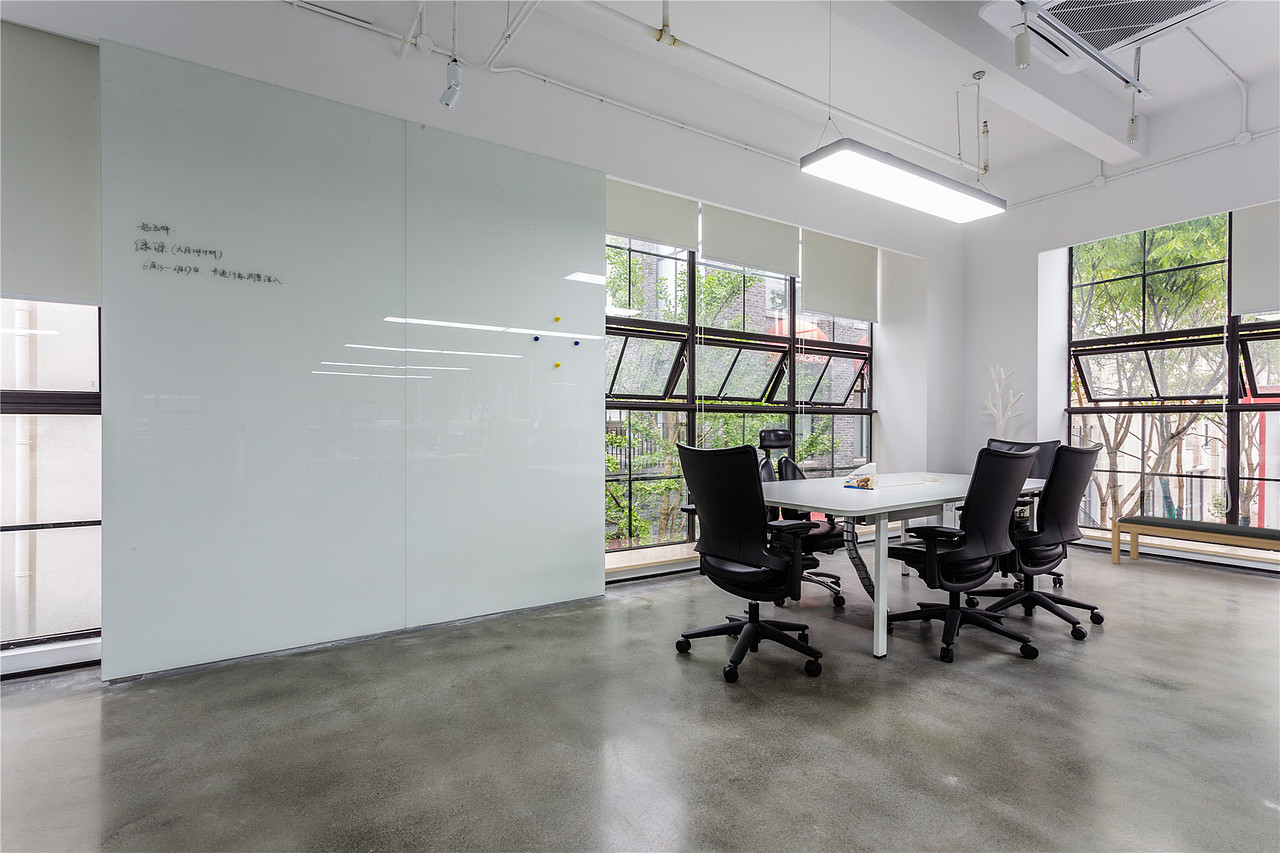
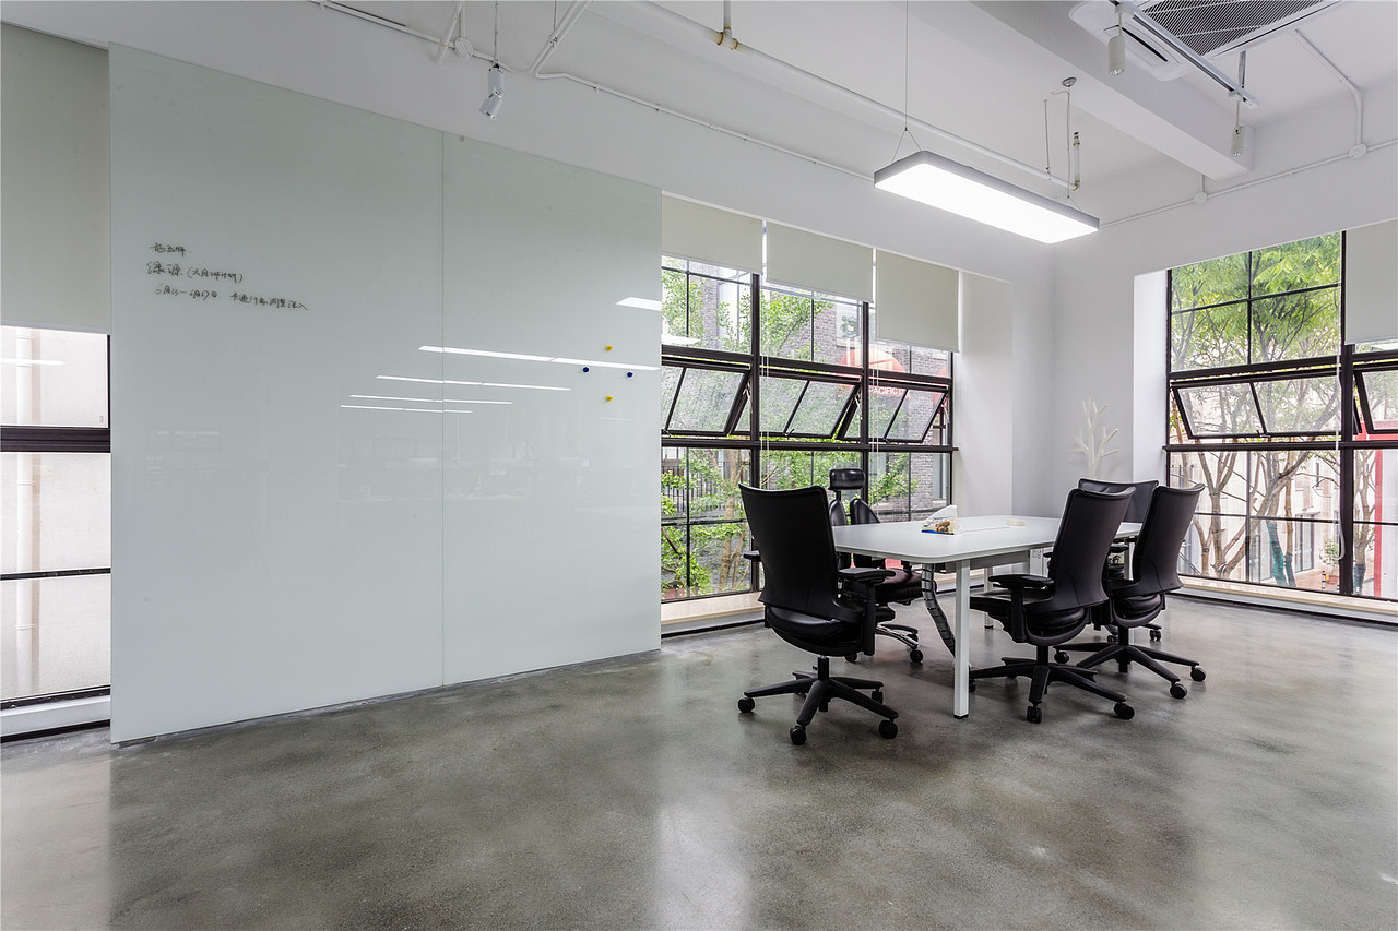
- bench (1204, 540)
